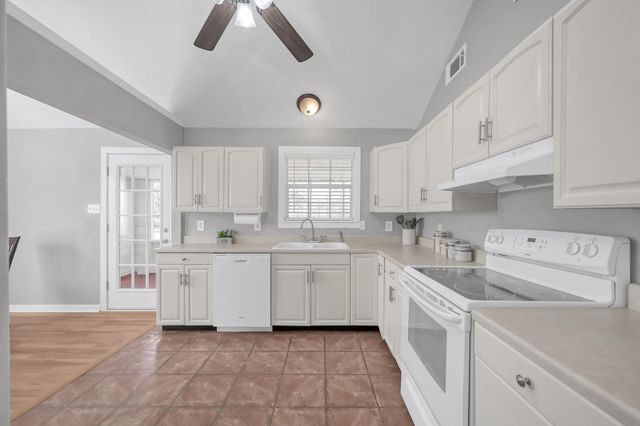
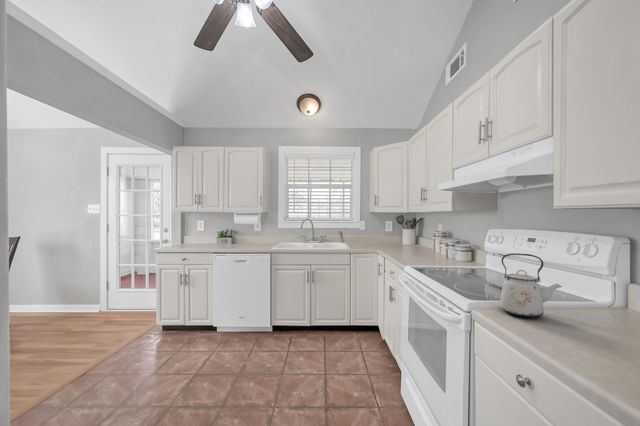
+ kettle (529, 284)
